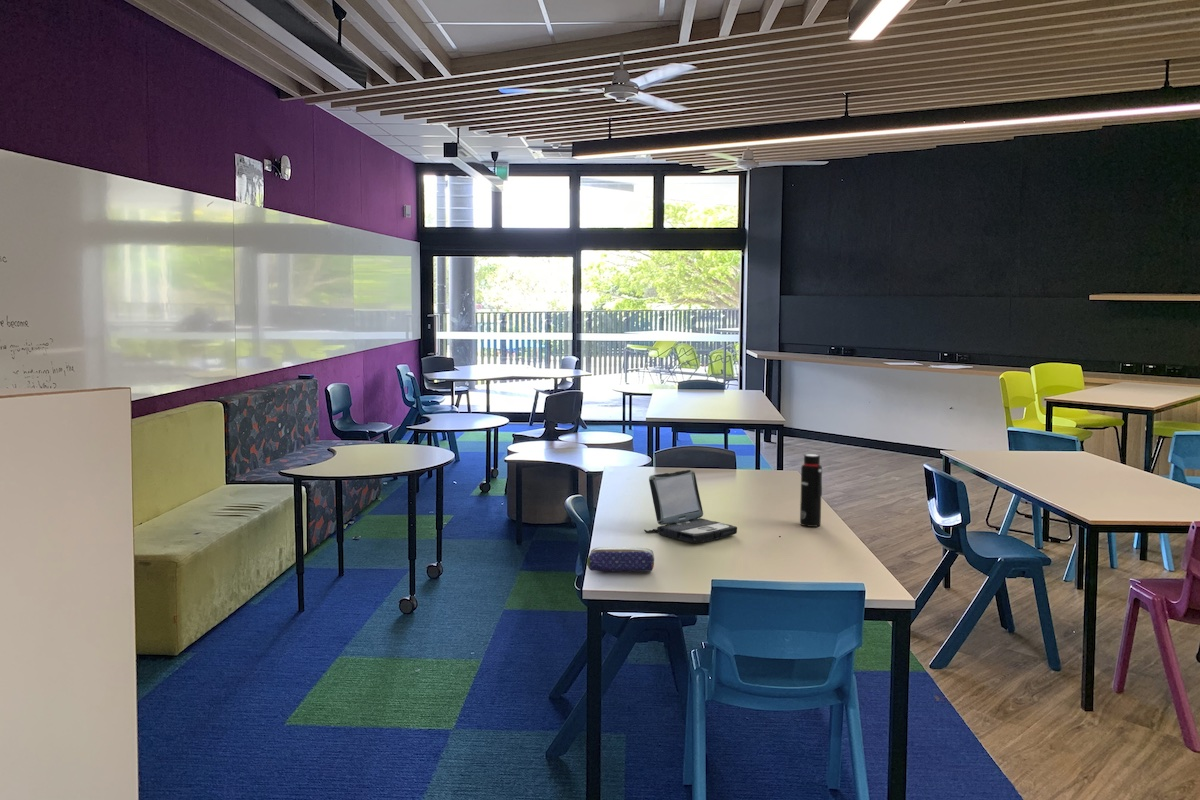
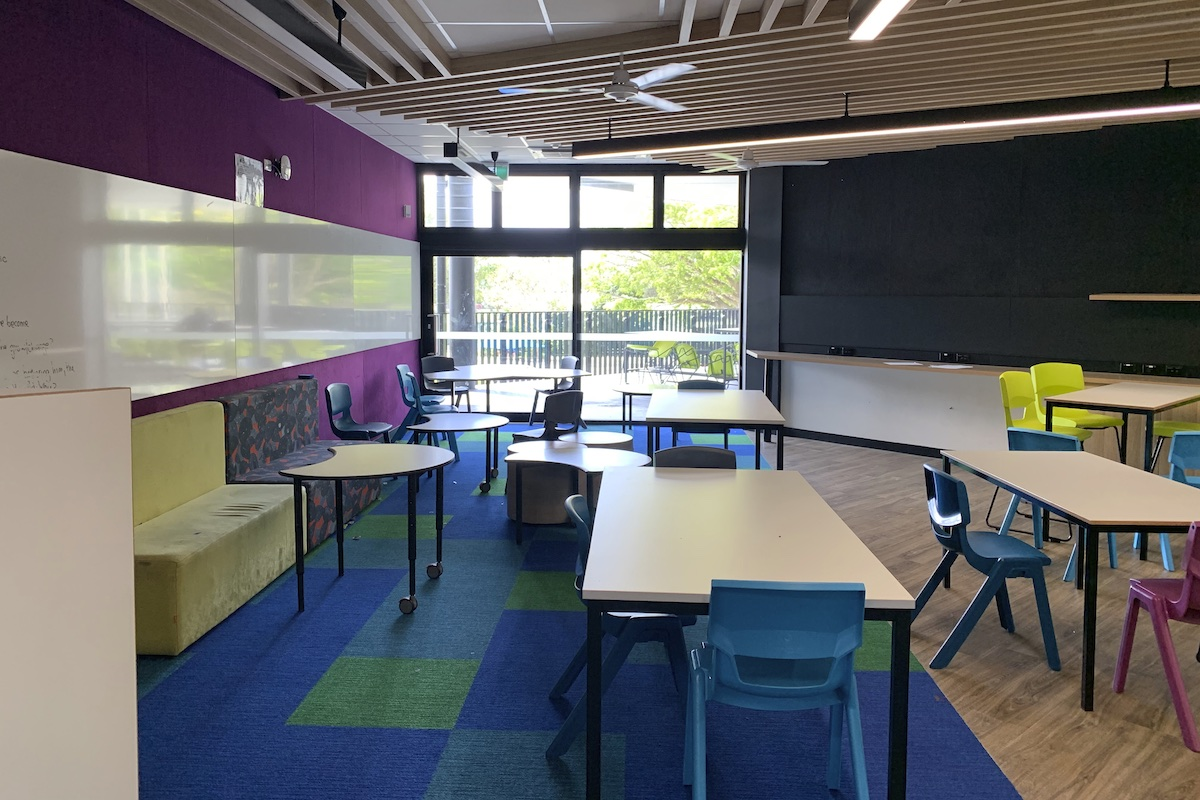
- laptop (690, 504)
- pencil case (620, 558)
- water bottle (812, 490)
